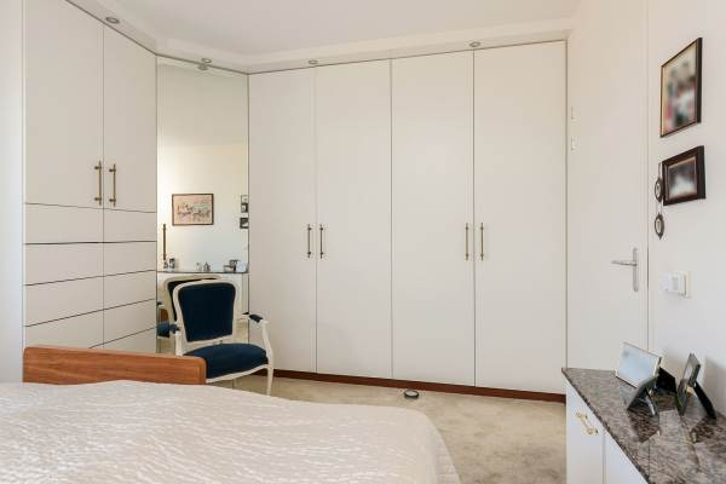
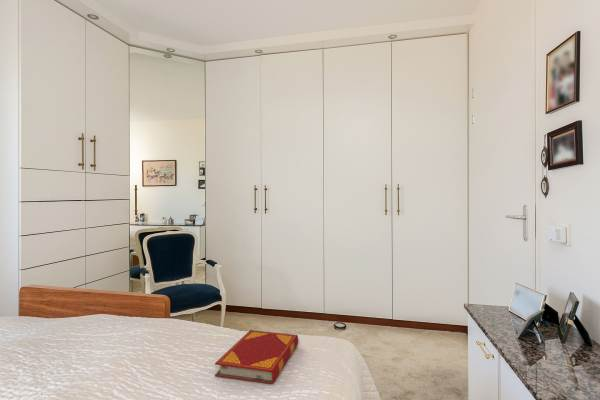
+ hardback book (260, 353)
